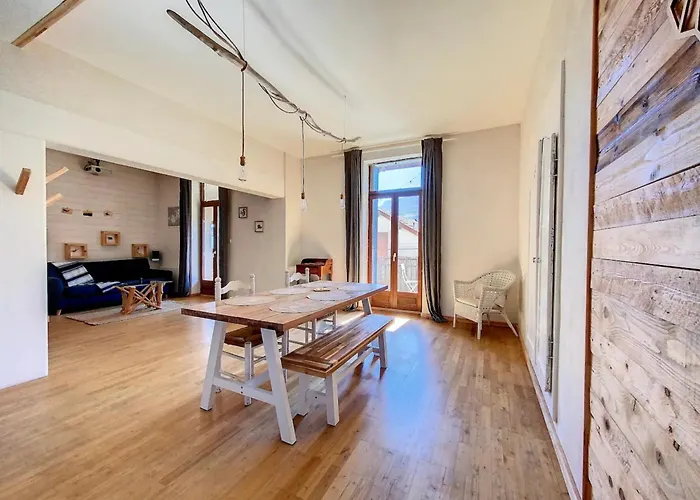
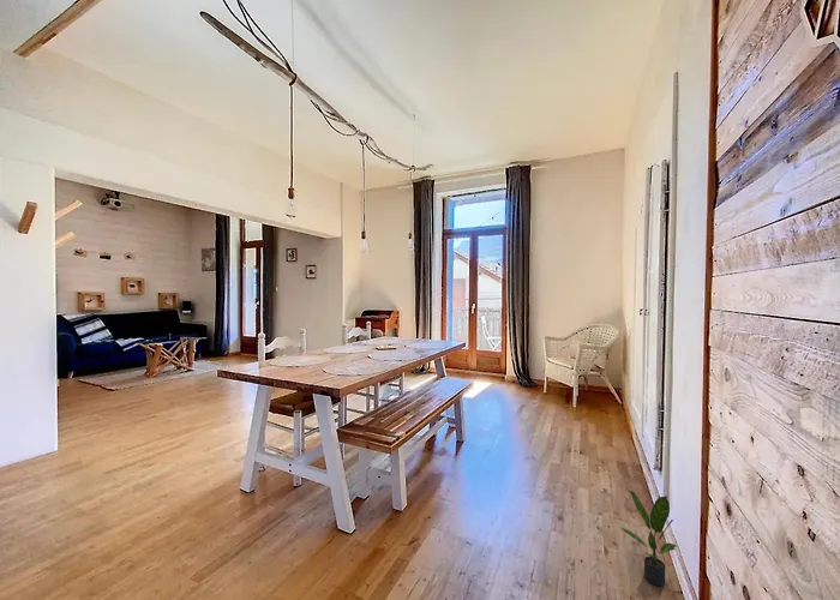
+ potted plant (648, 536)
